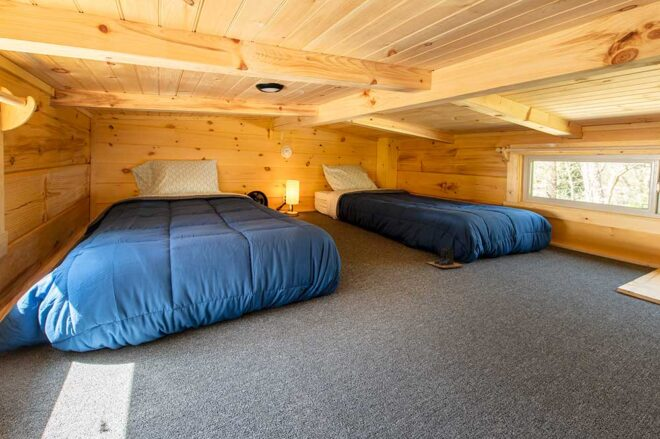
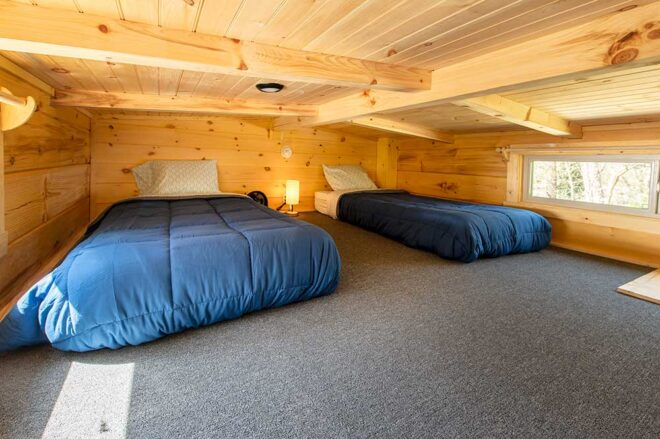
- boots (445, 256)
